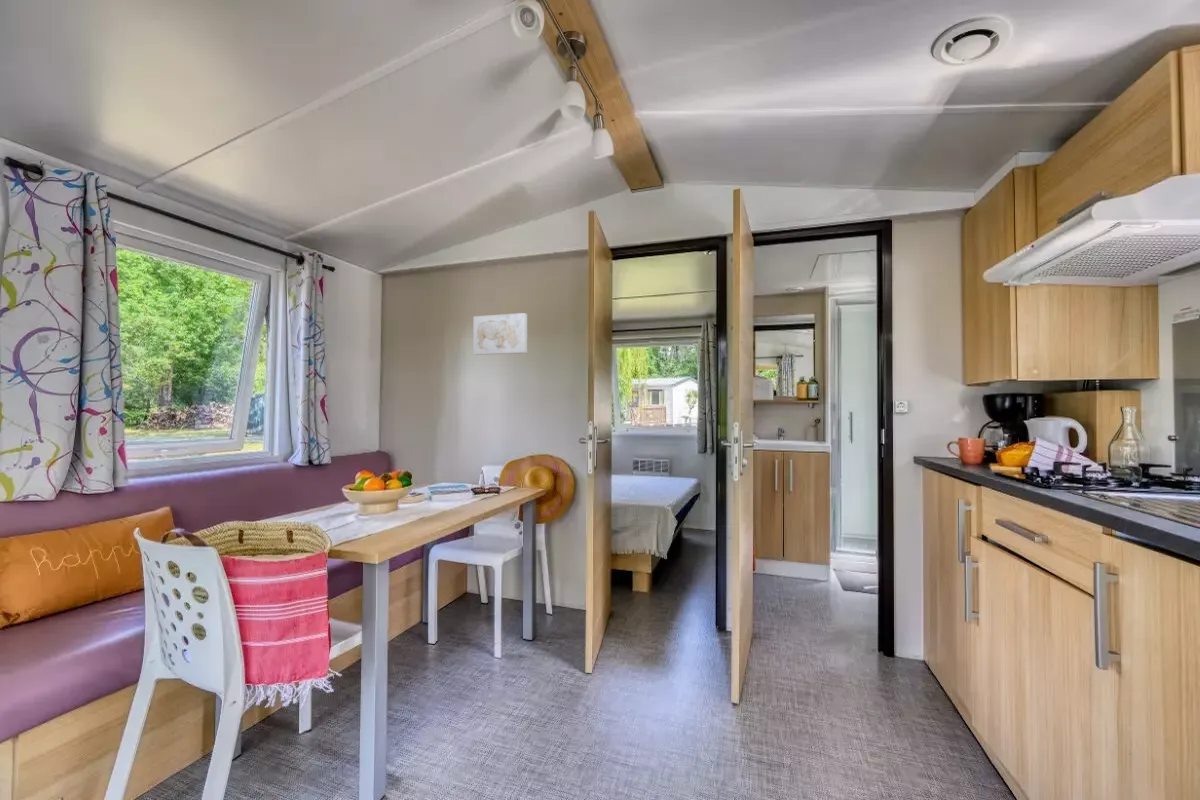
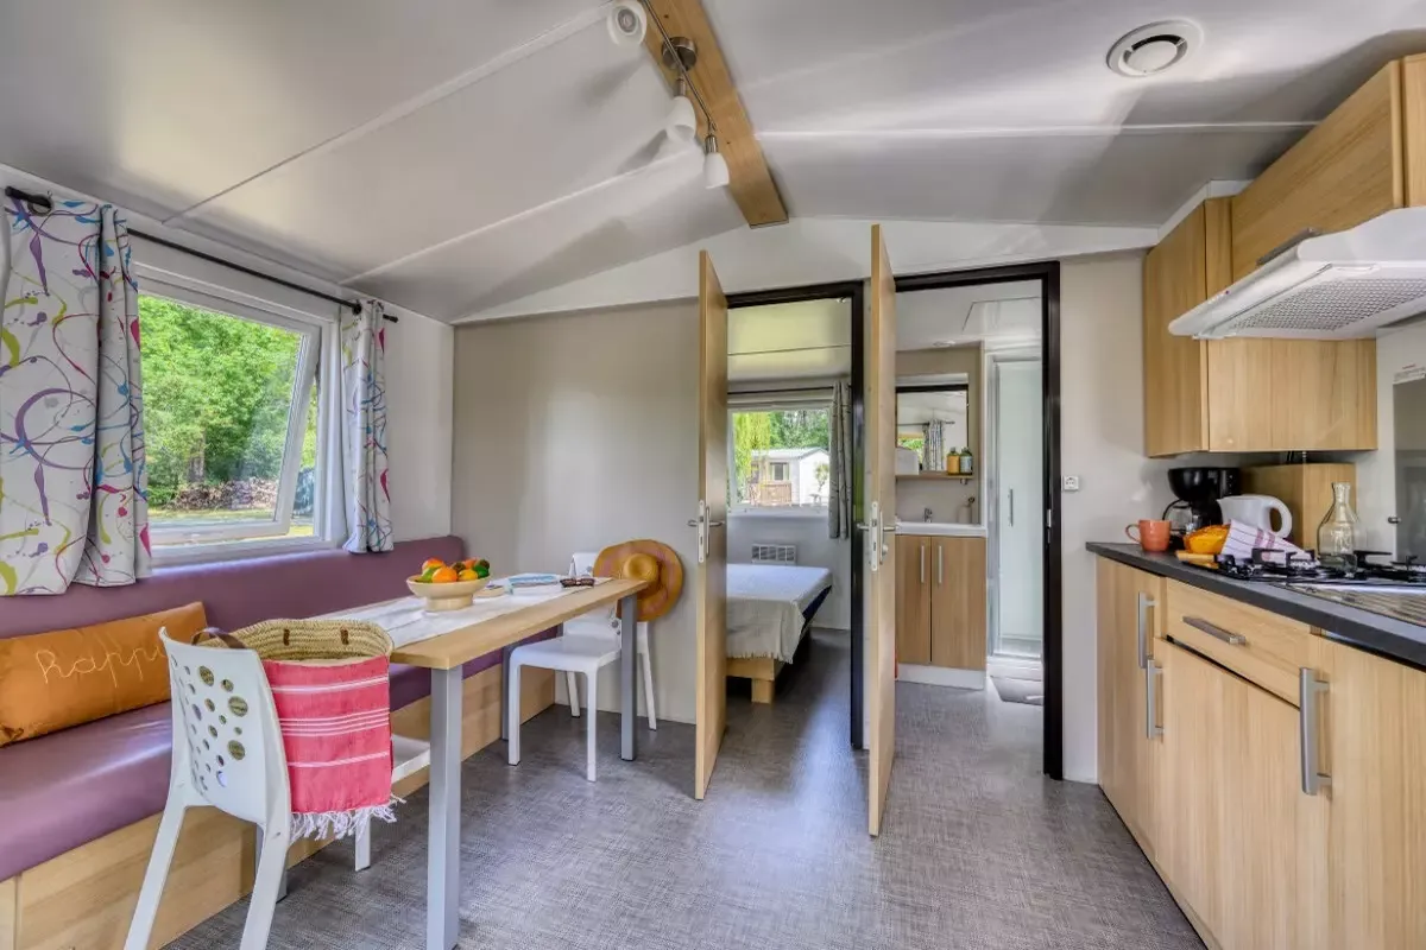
- wall art (499, 334)
